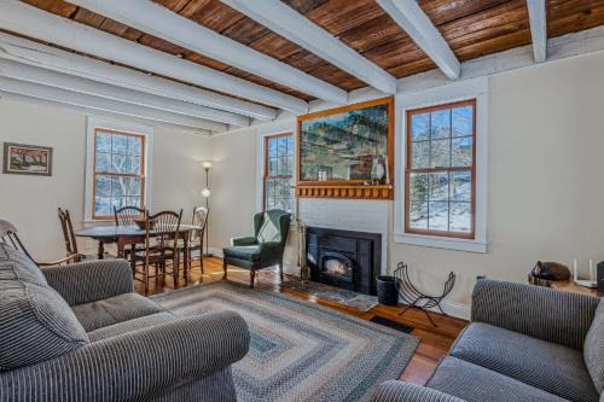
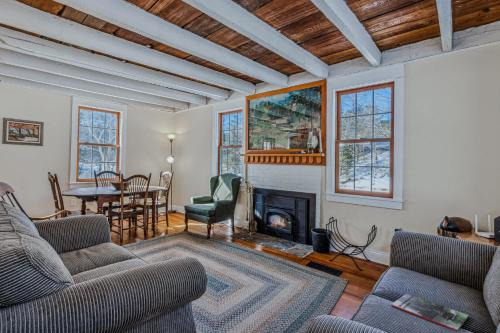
+ magazine (428, 310)
